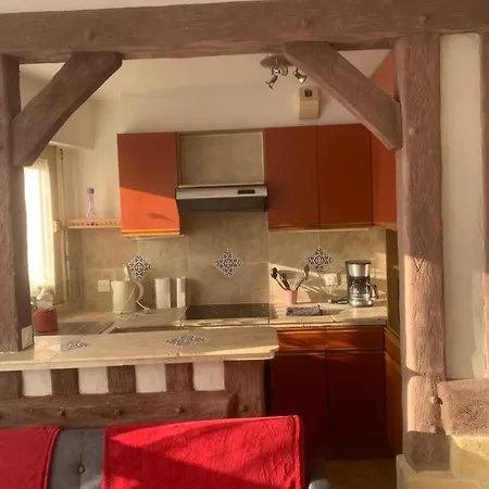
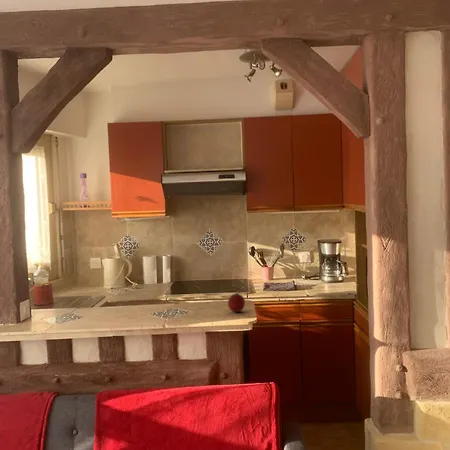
+ fruit (237, 301)
